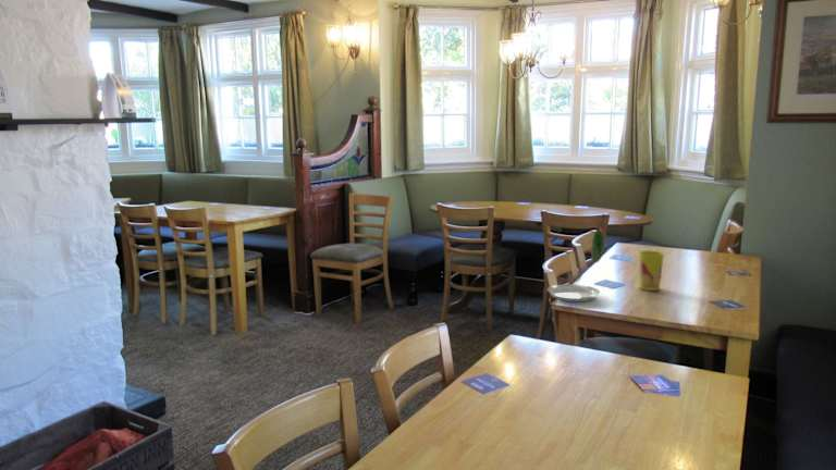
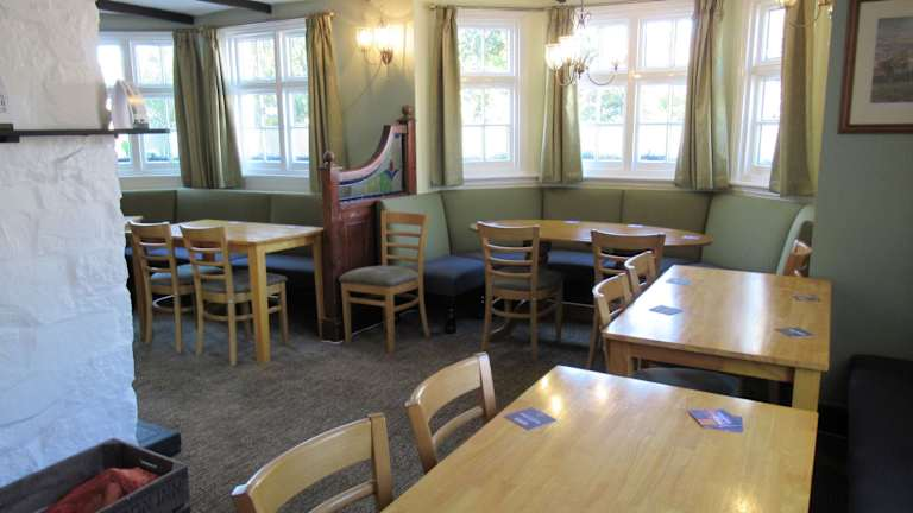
- cup (650, 270)
- plate (592, 257)
